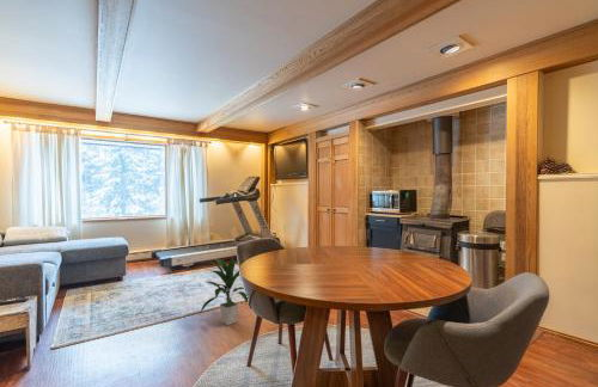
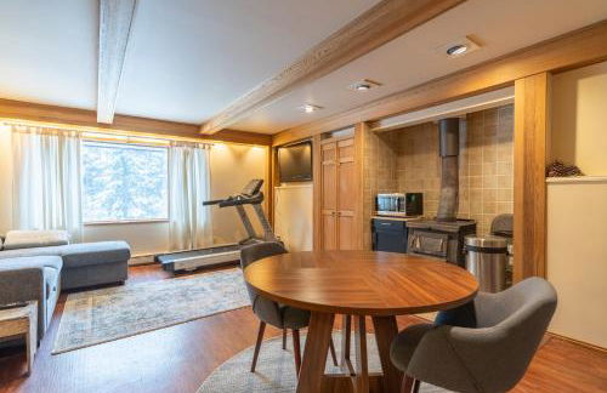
- indoor plant (226, 288)
